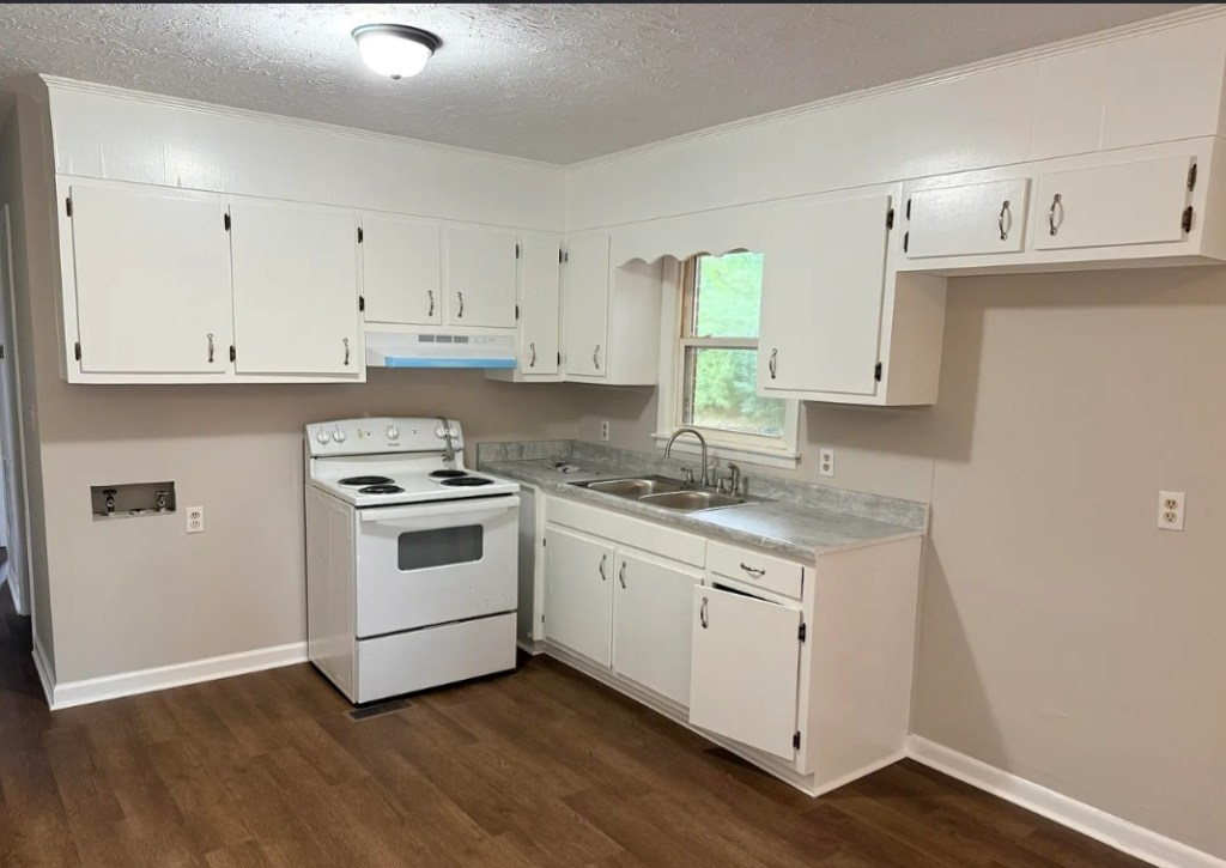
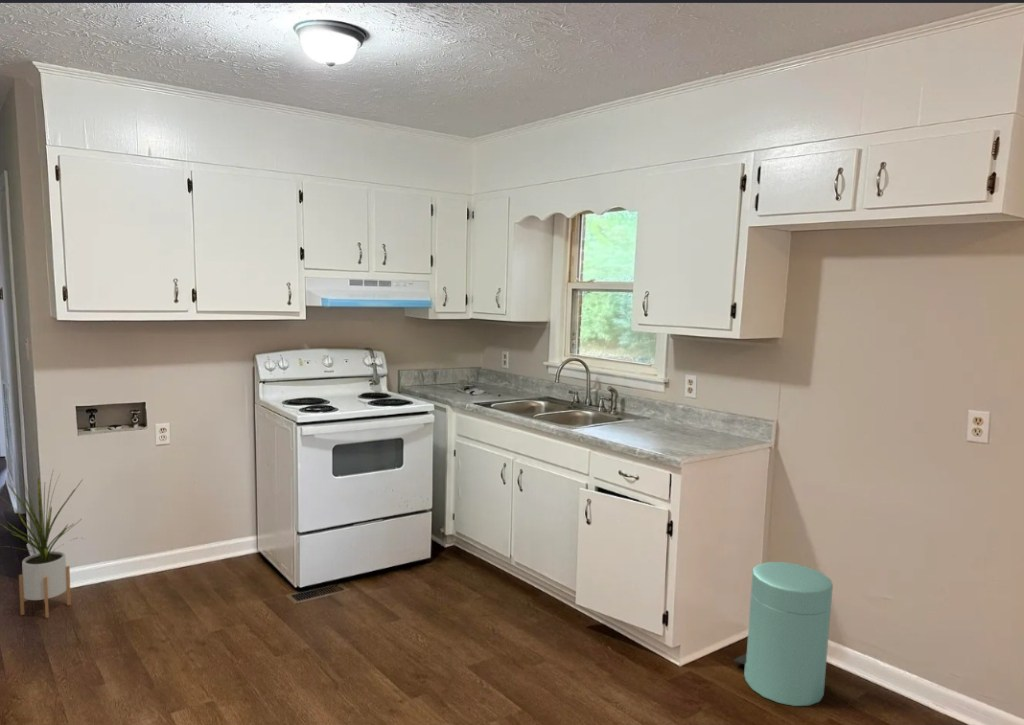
+ house plant (44, 540)
+ trash can (781, 627)
